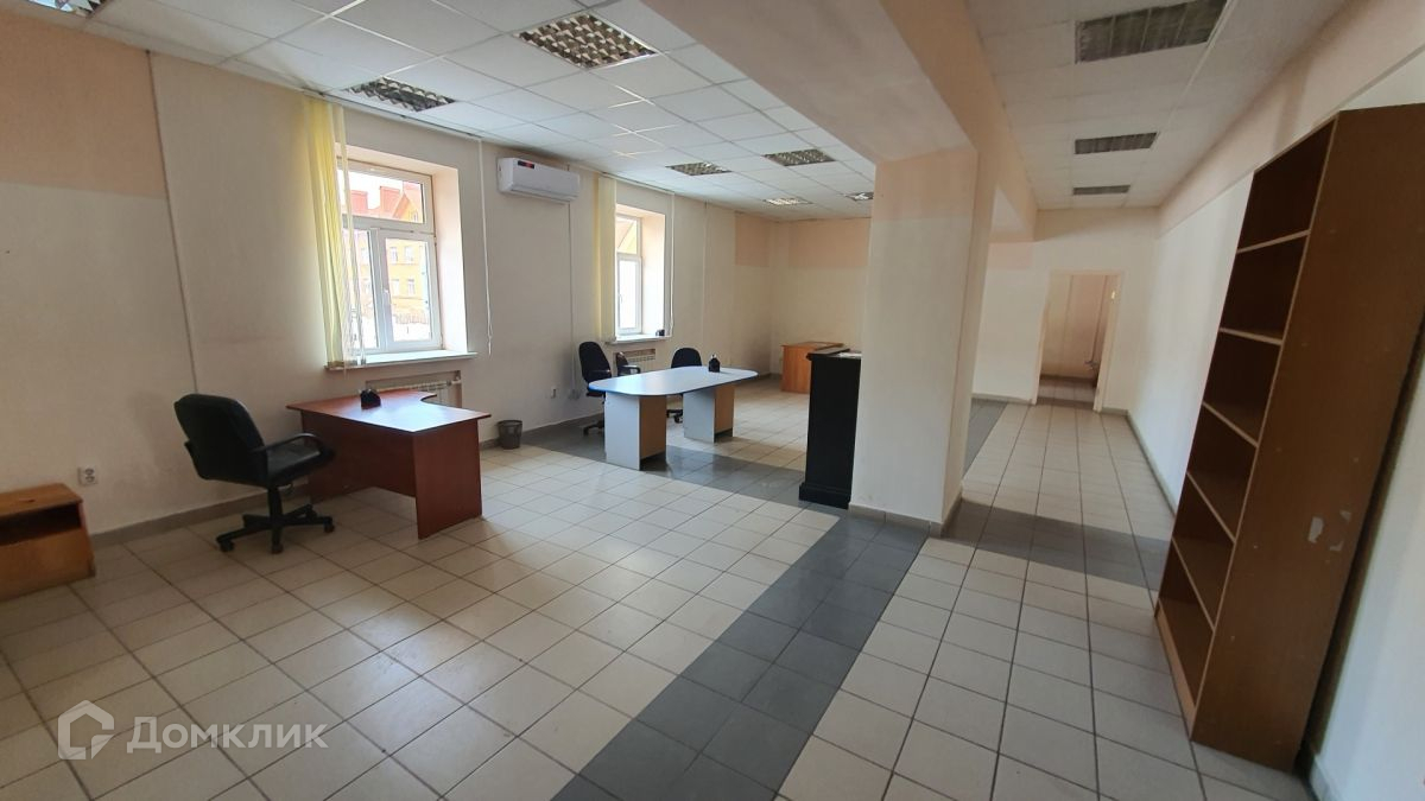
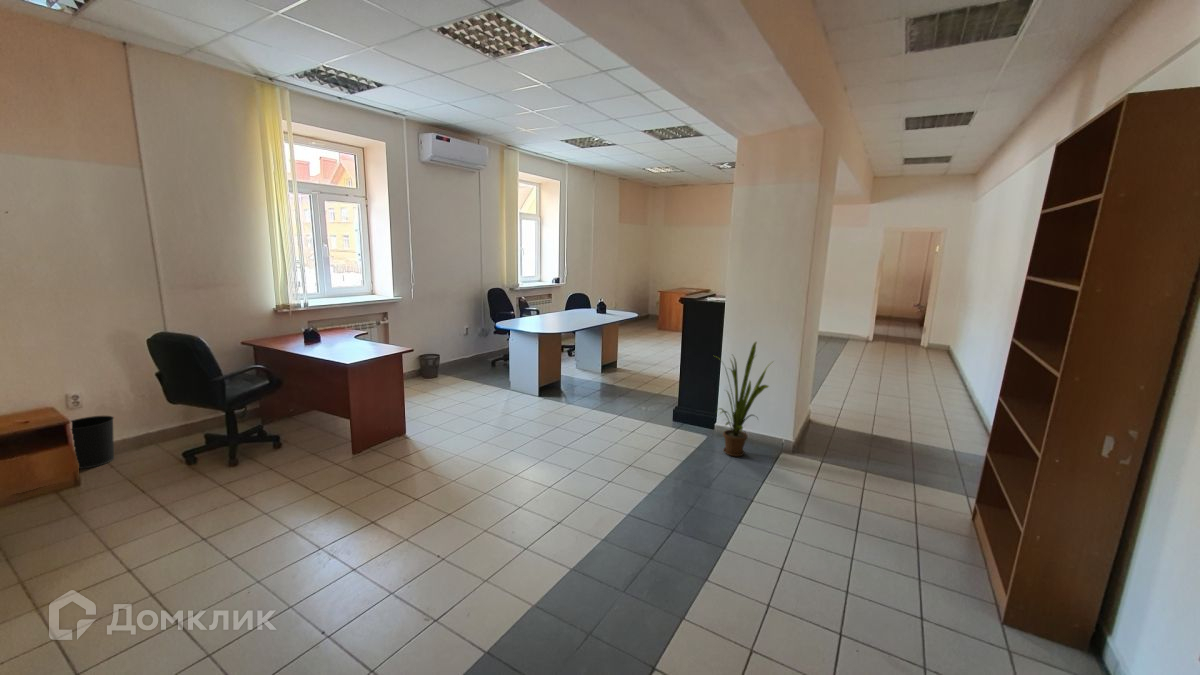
+ wastebasket (90, 442)
+ house plant (737, 398)
